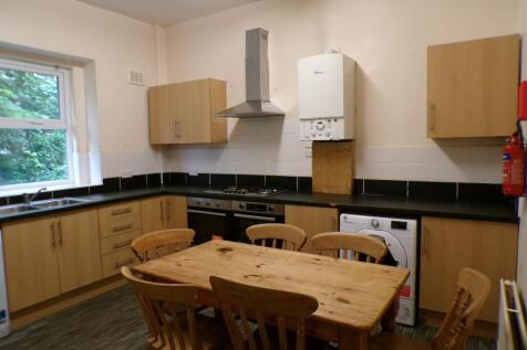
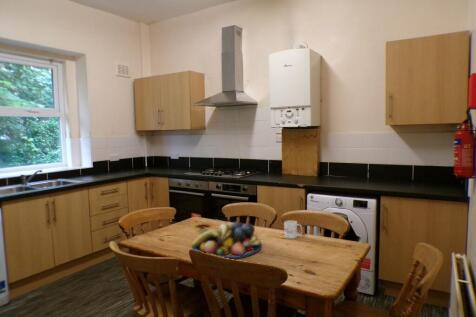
+ fruit bowl (227, 235)
+ mug (293, 229)
